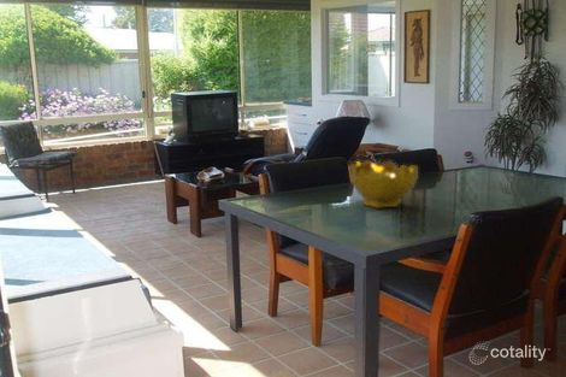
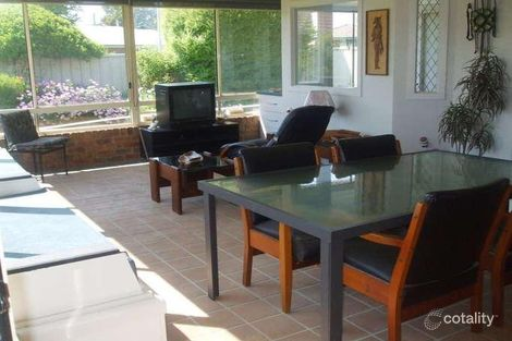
- decorative bowl (383, 183)
